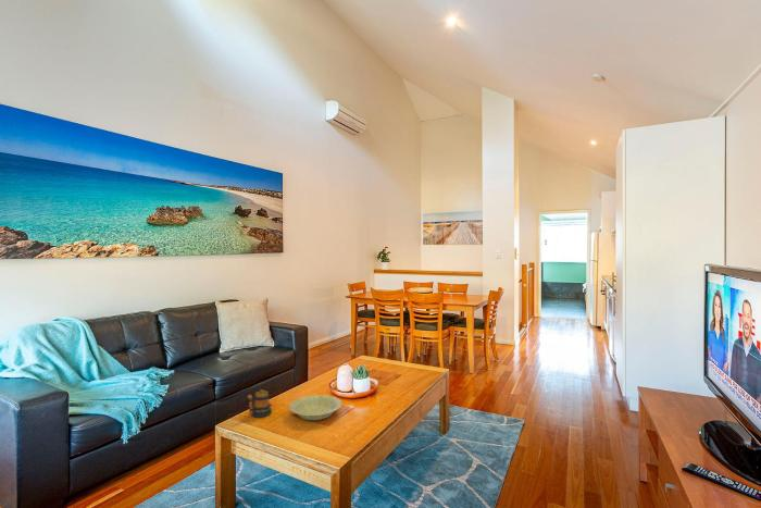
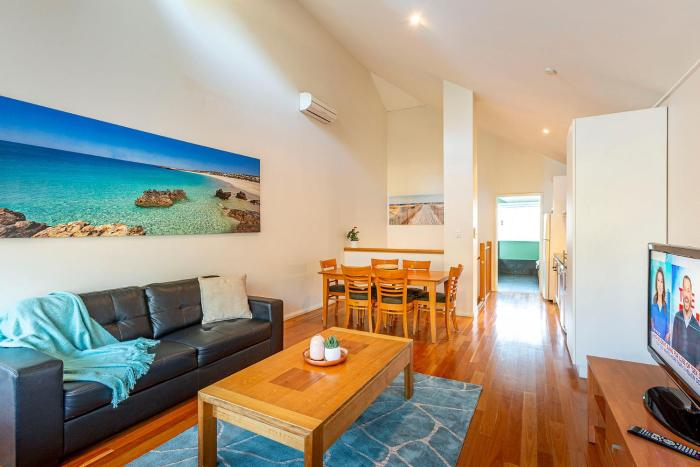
- mug (259, 402)
- bowl (315, 409)
